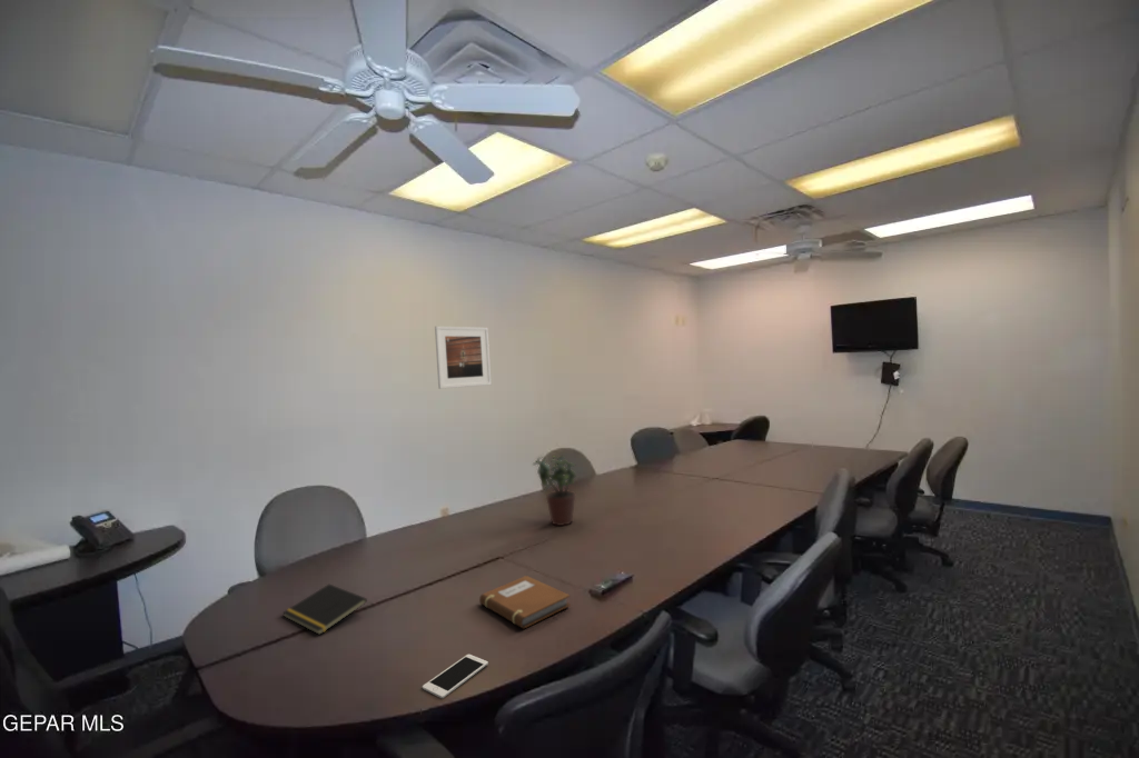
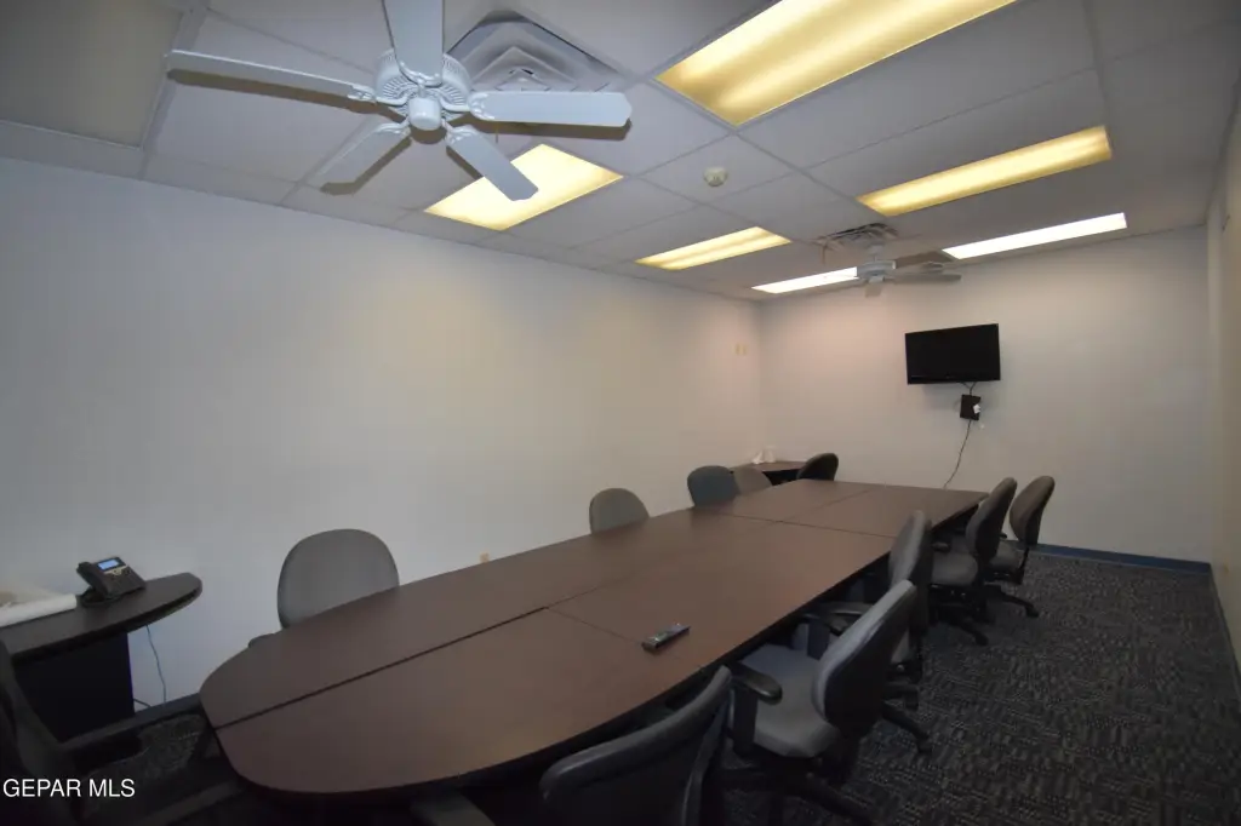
- potted plant (558, 487)
- notebook (523, 599)
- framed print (464, 357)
- notepad (325, 607)
- cell phone (456, 675)
